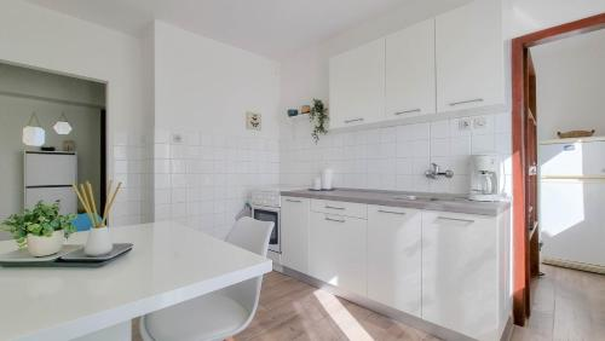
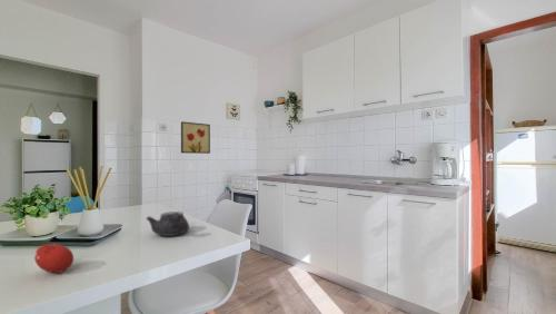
+ teapot (170, 222)
+ fruit (54, 257)
+ wall art (196, 138)
